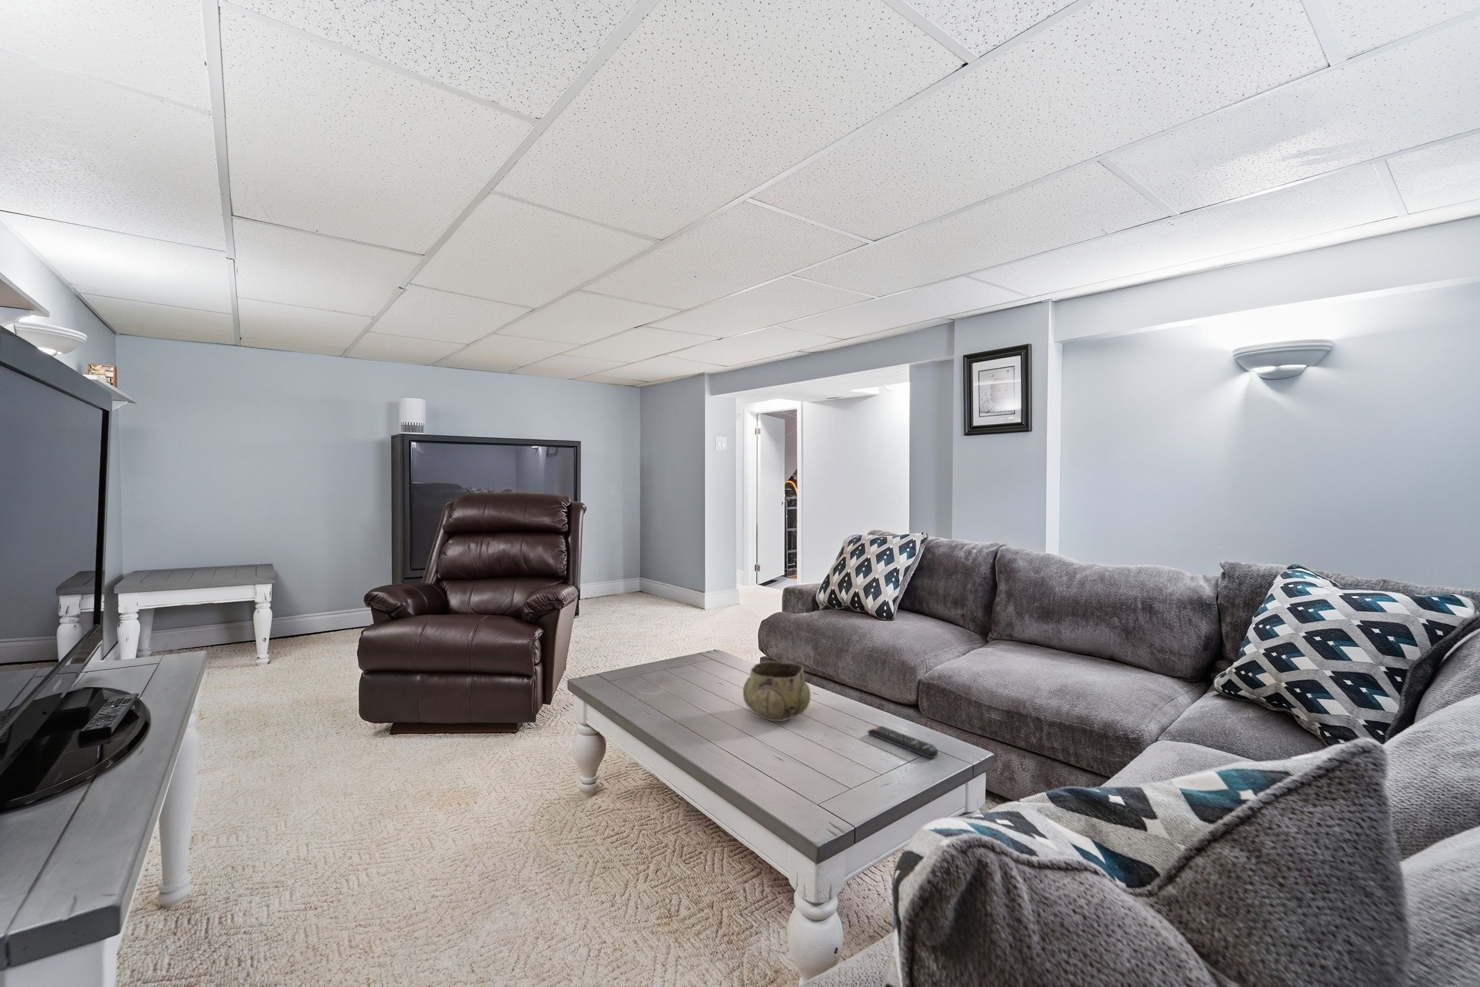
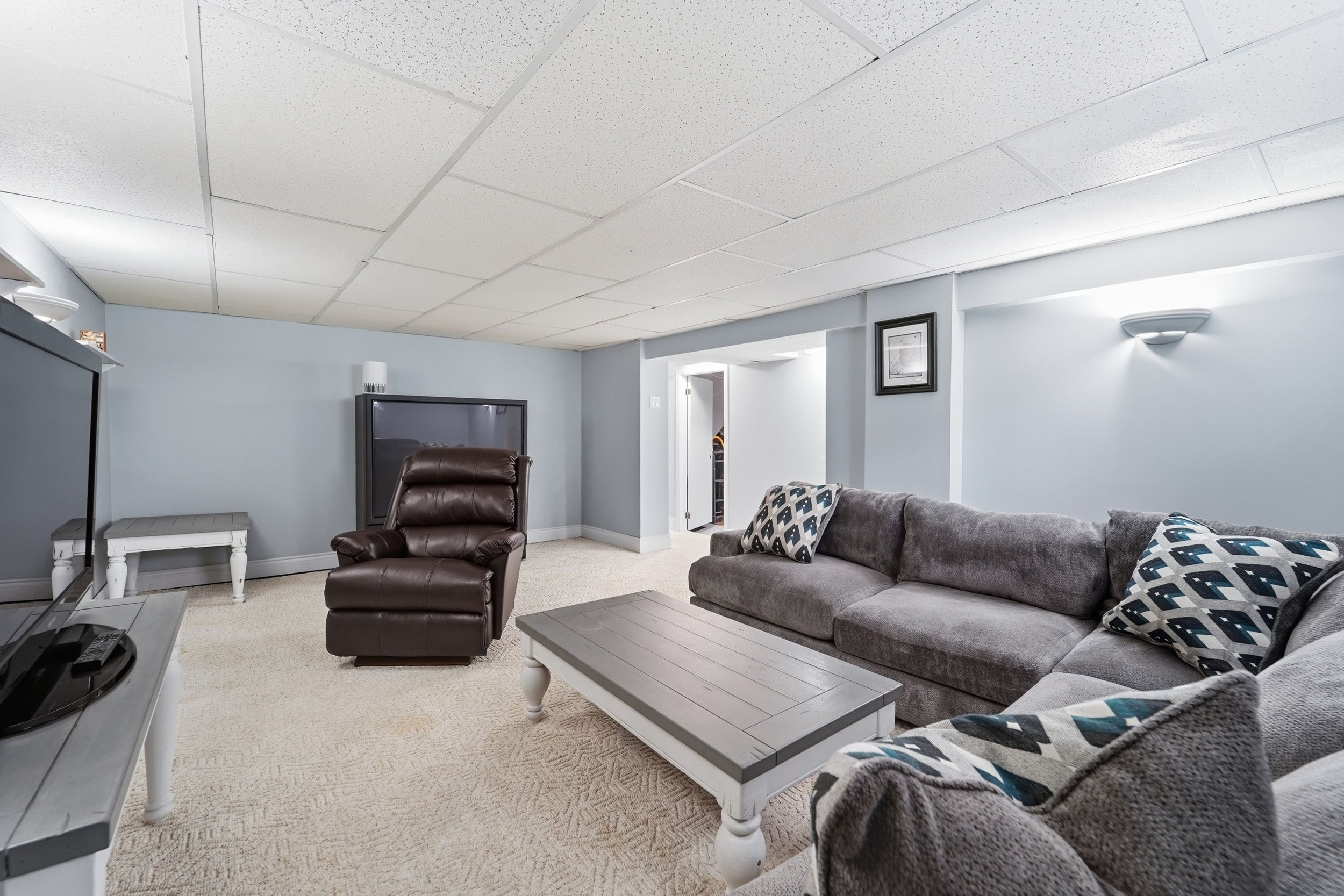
- remote control (901, 740)
- decorative bowl (776, 692)
